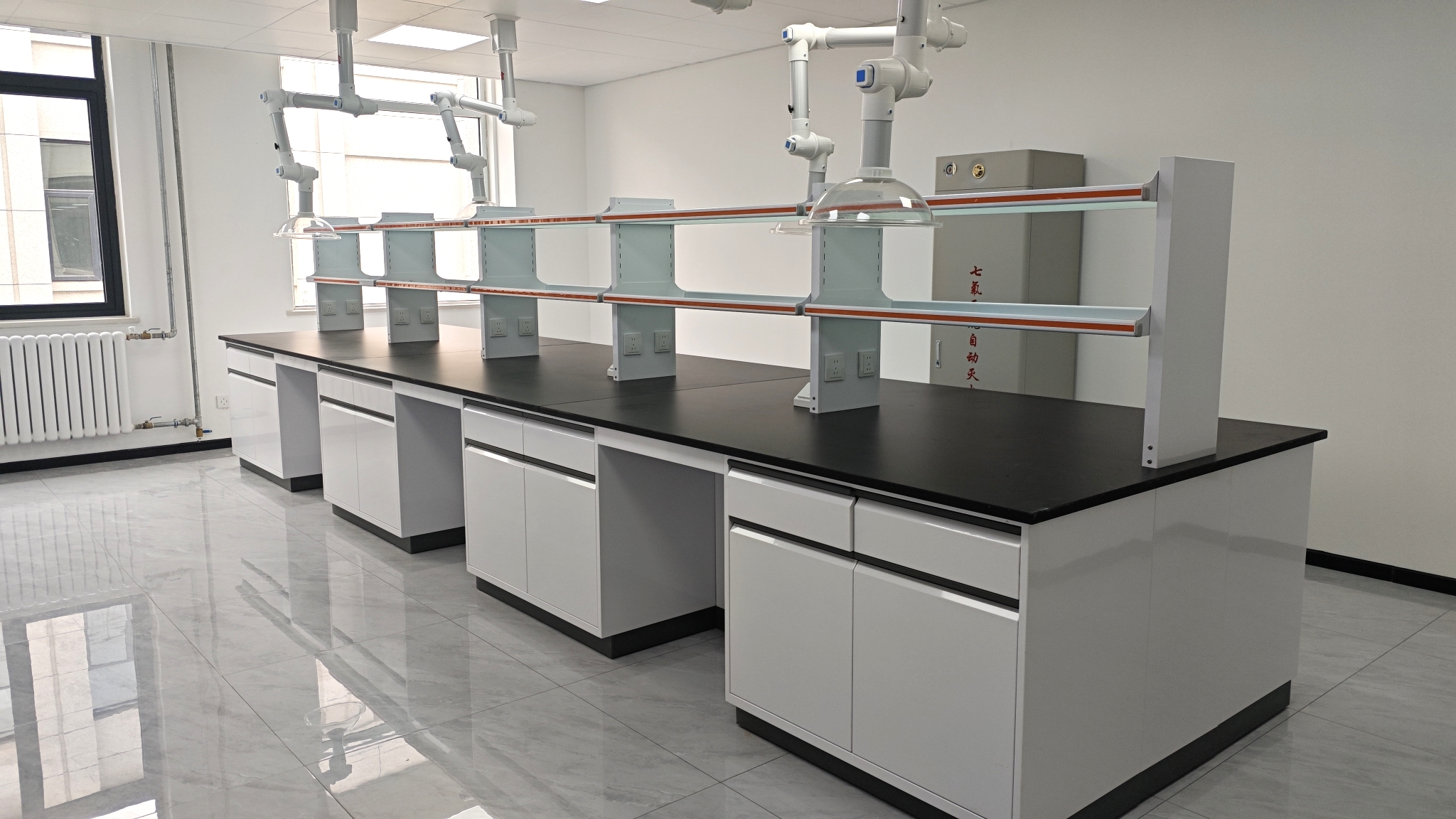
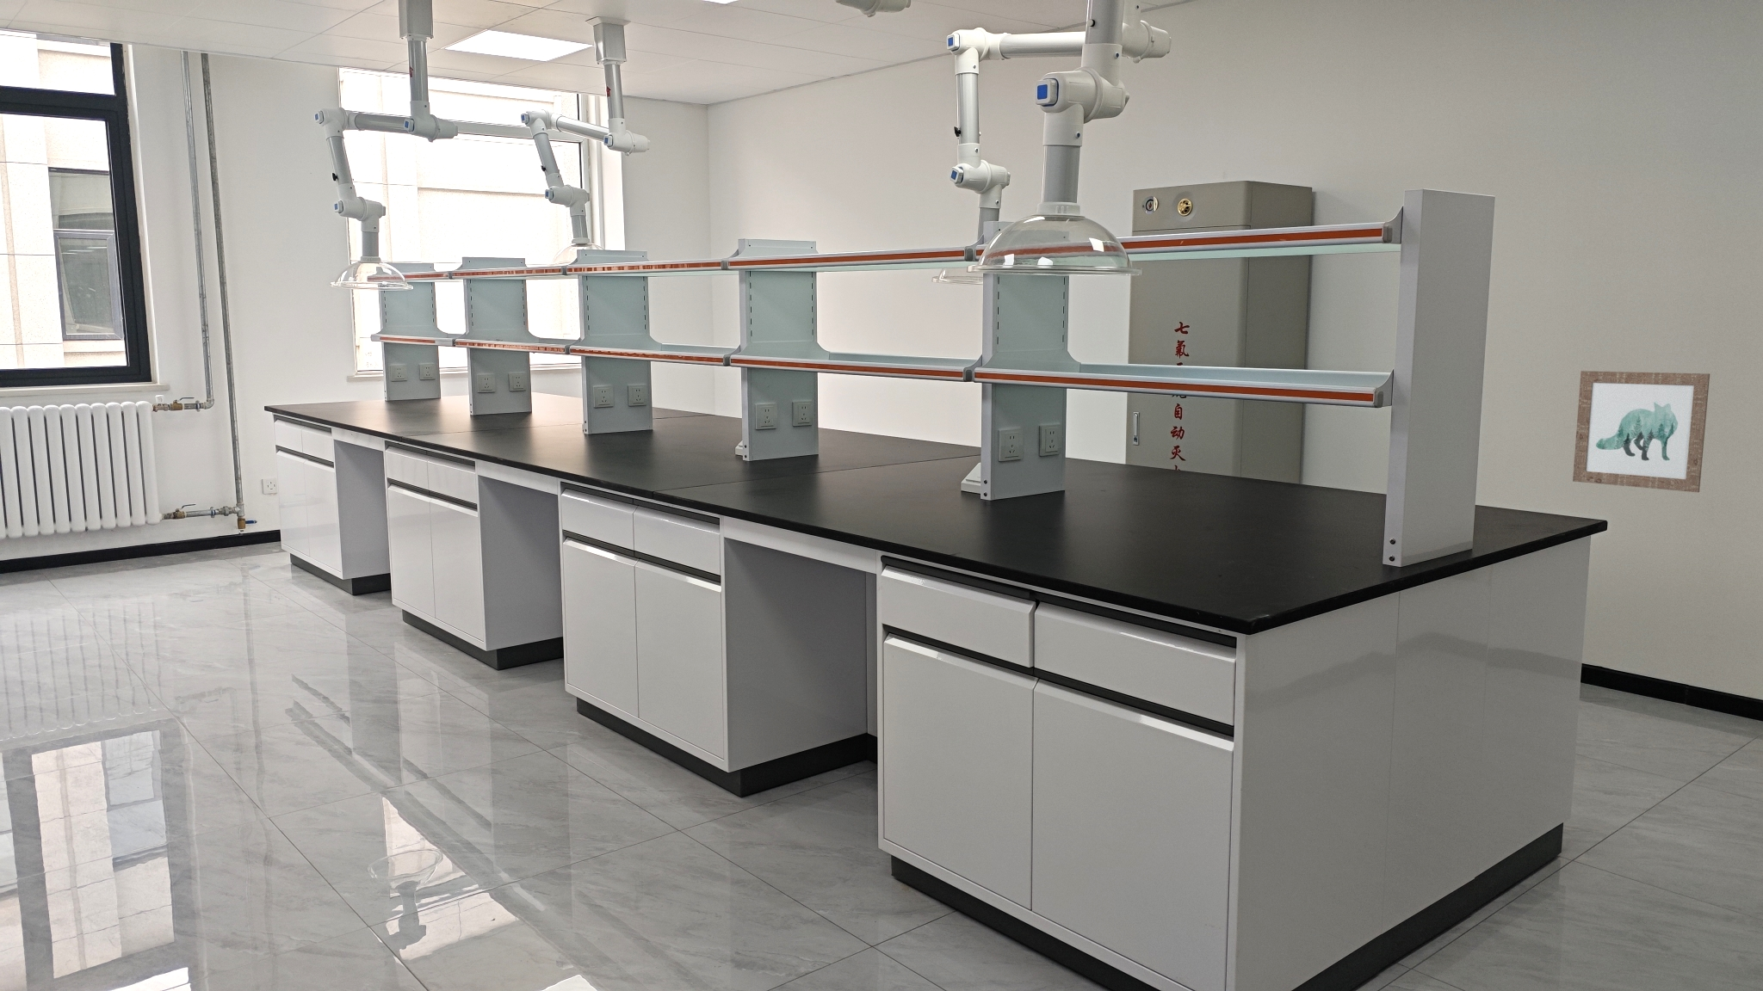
+ wall art (1638, 430)
